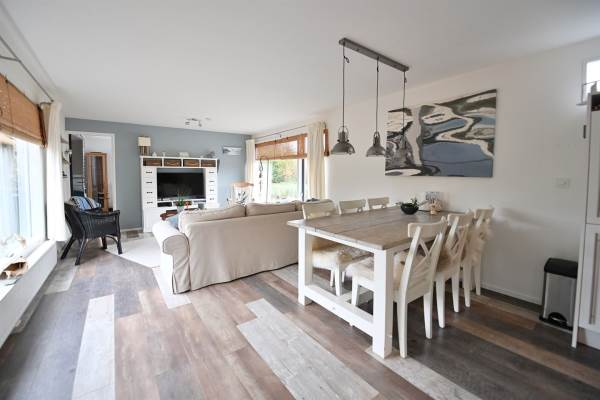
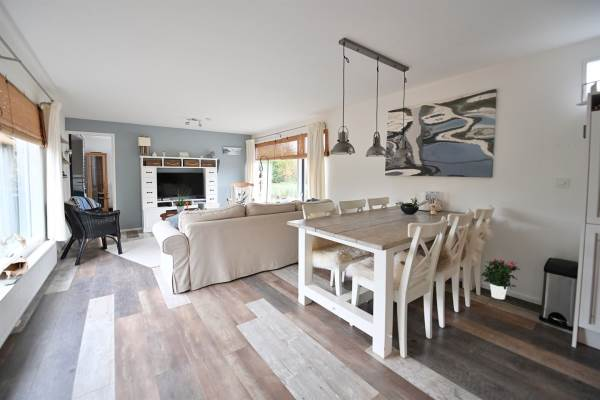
+ potted flower (500, 278)
